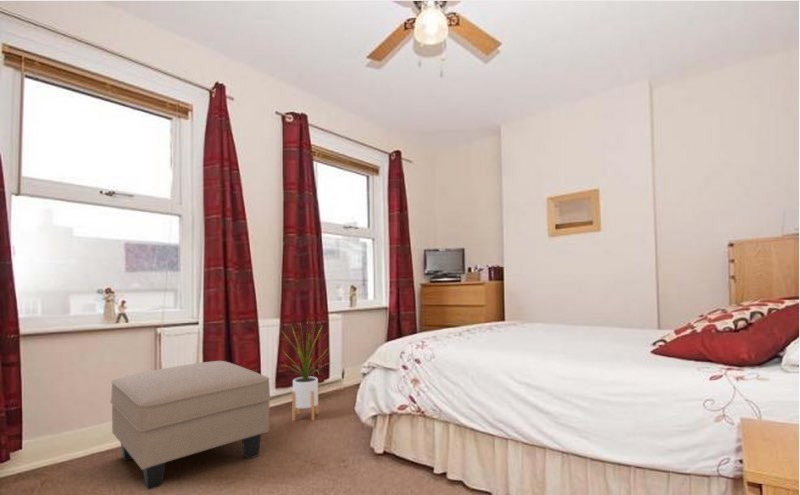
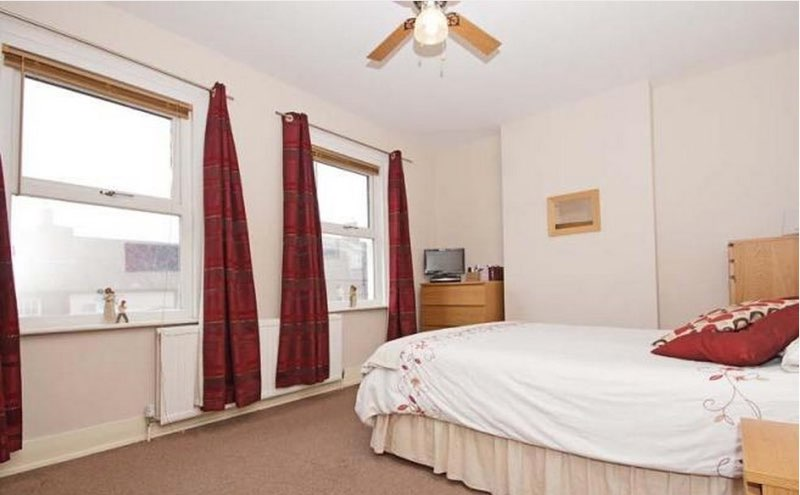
- ottoman (190, 413)
- house plant (305, 367)
